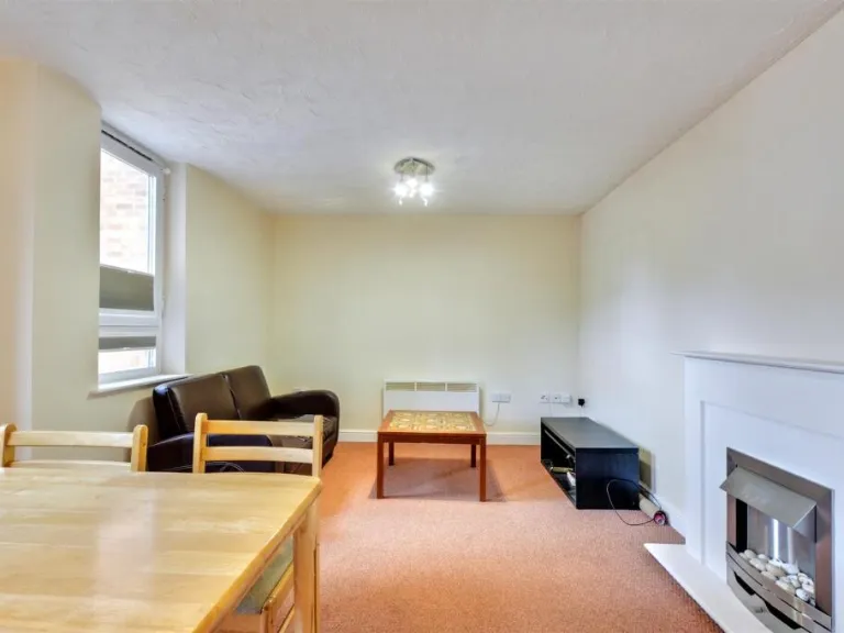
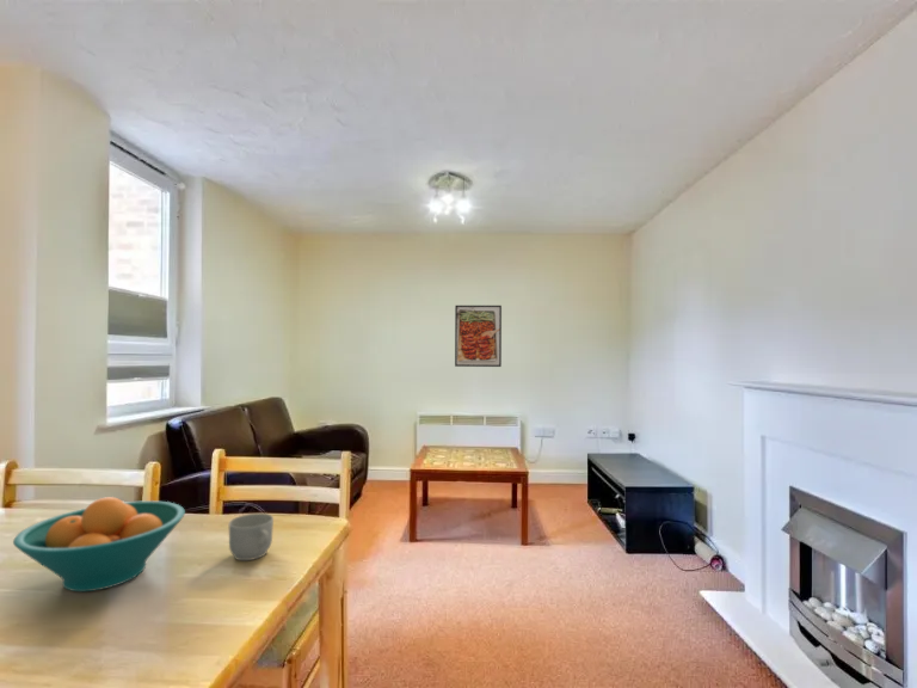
+ mug (253, 538)
+ fruit bowl (106, 536)
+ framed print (478, 336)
